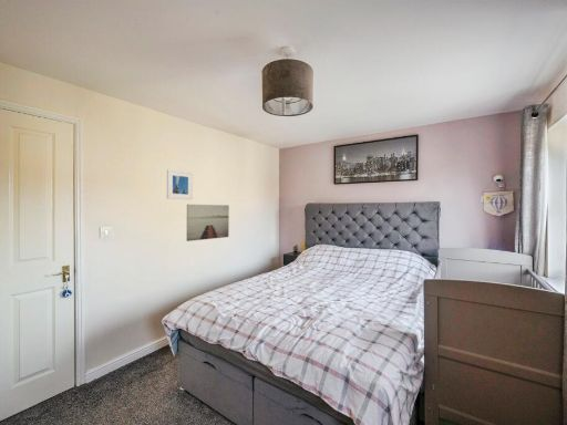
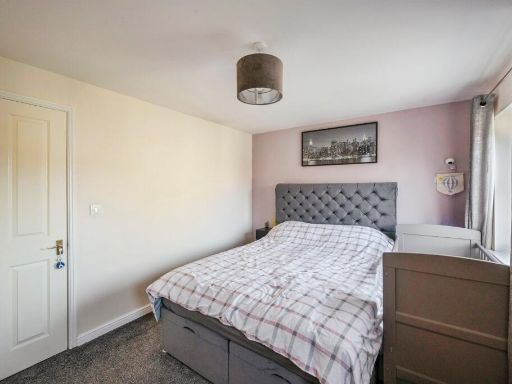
- wall art (208, 221)
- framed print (179, 185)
